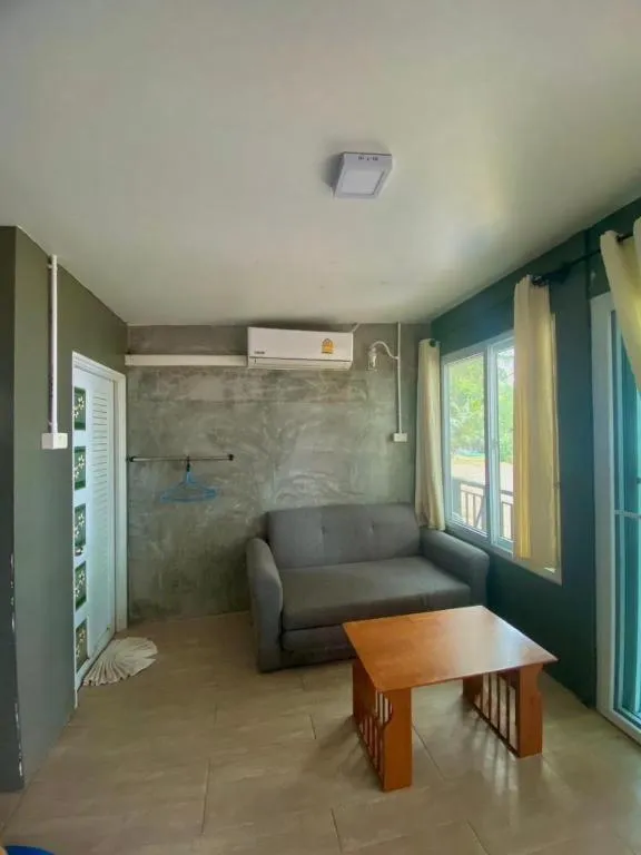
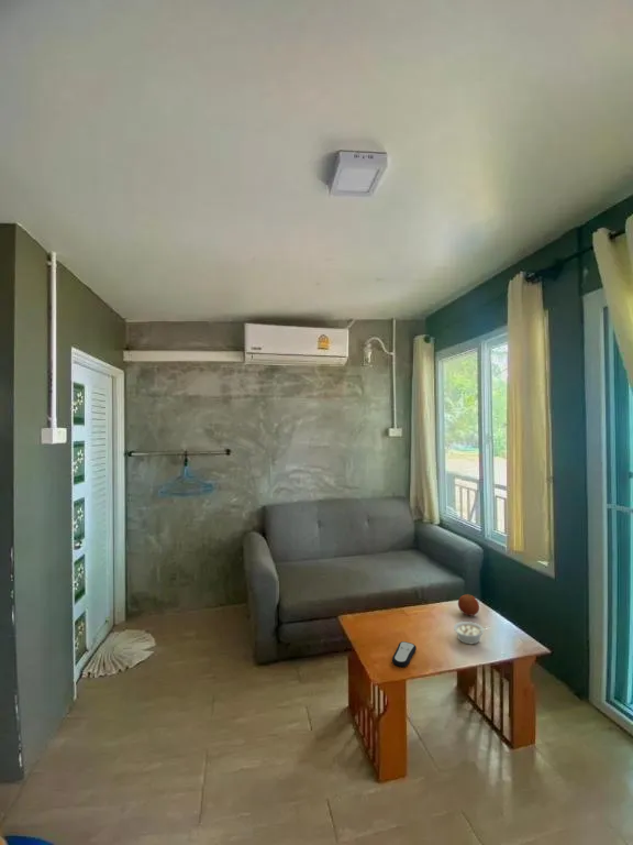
+ legume (469, 632)
+ fruit (468, 604)
+ remote control (403, 654)
